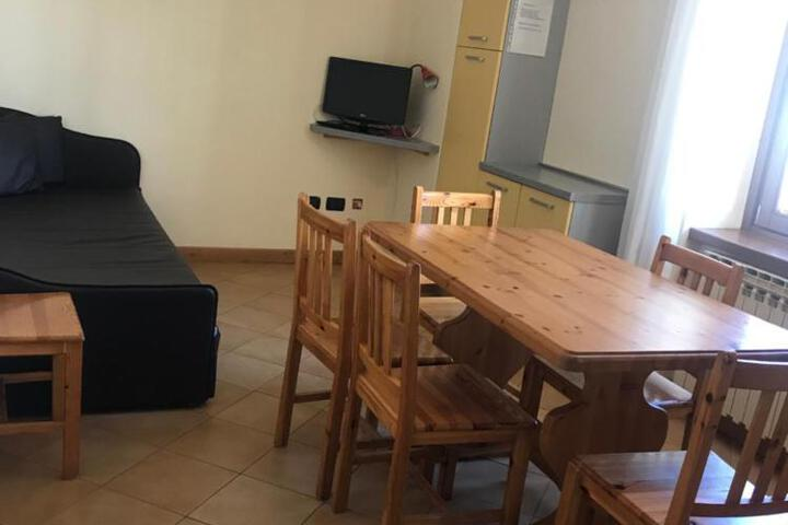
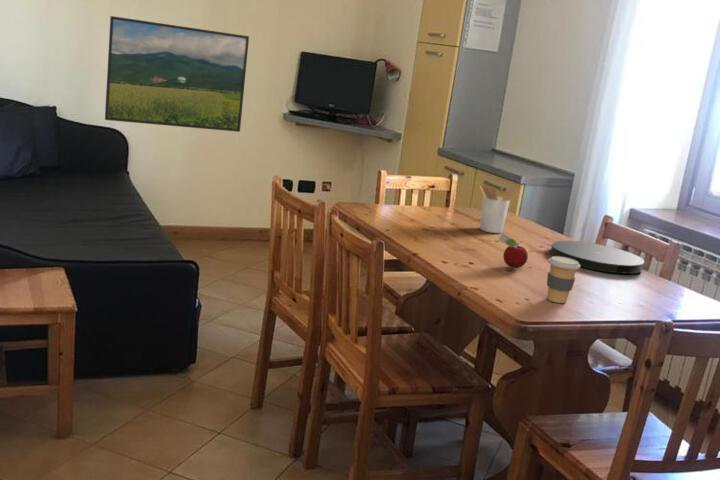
+ utensil holder (491, 206)
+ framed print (178, 77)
+ coffee cup (560, 280)
+ fruit (513, 251)
+ plate (596, 256)
